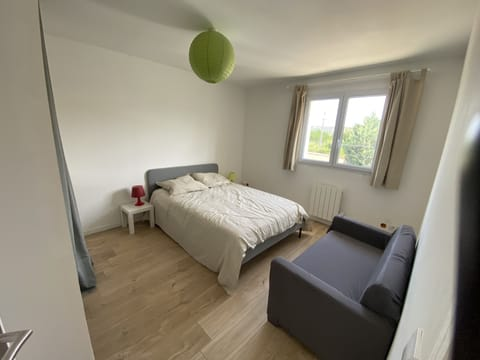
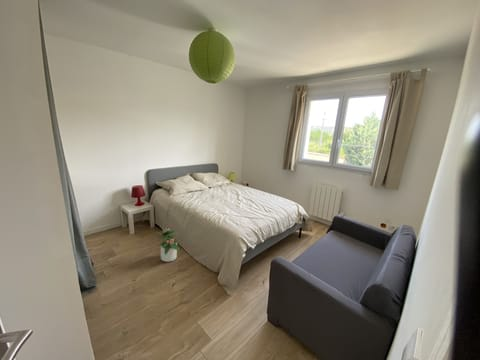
+ potted plant (167, 243)
